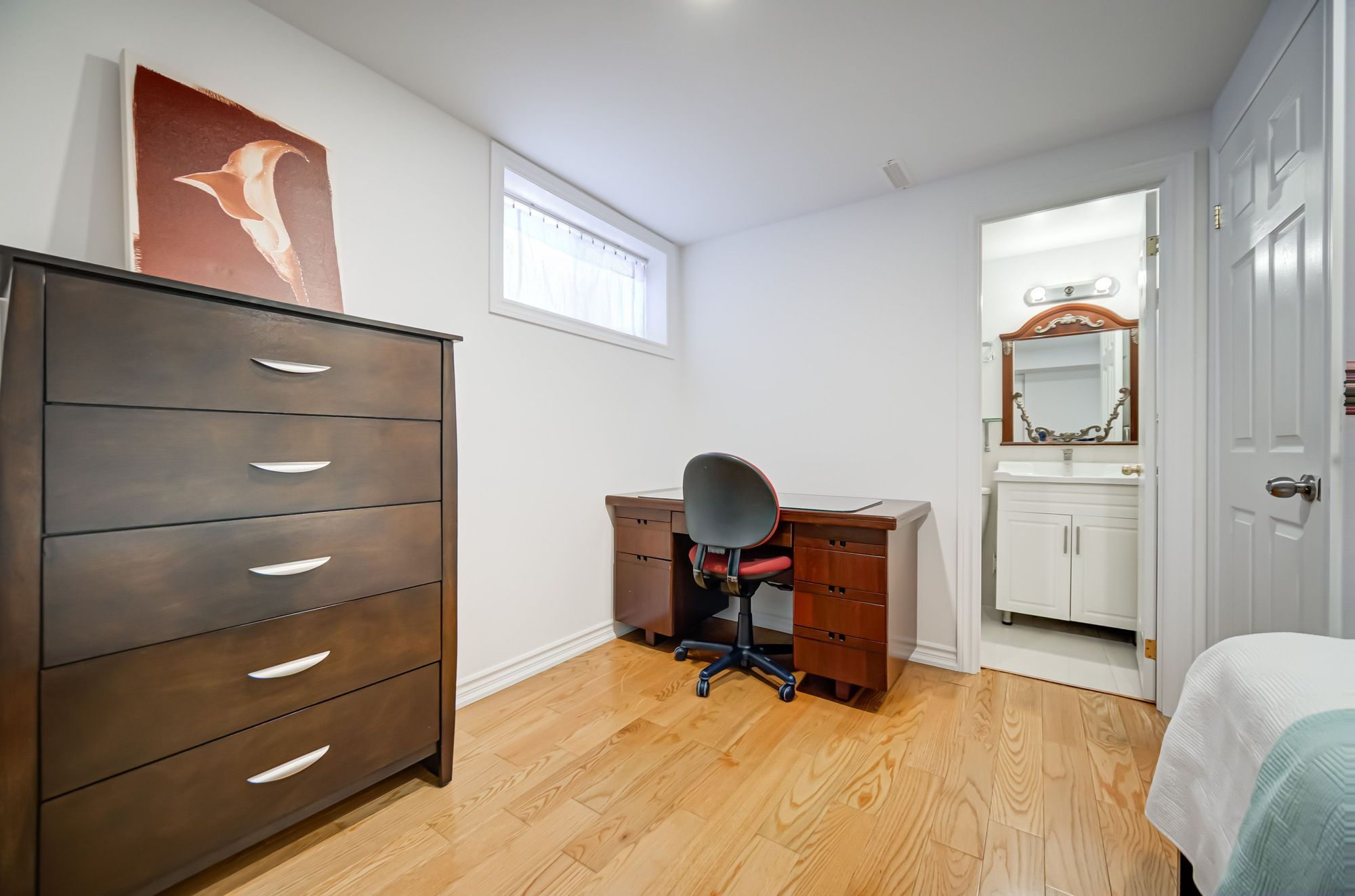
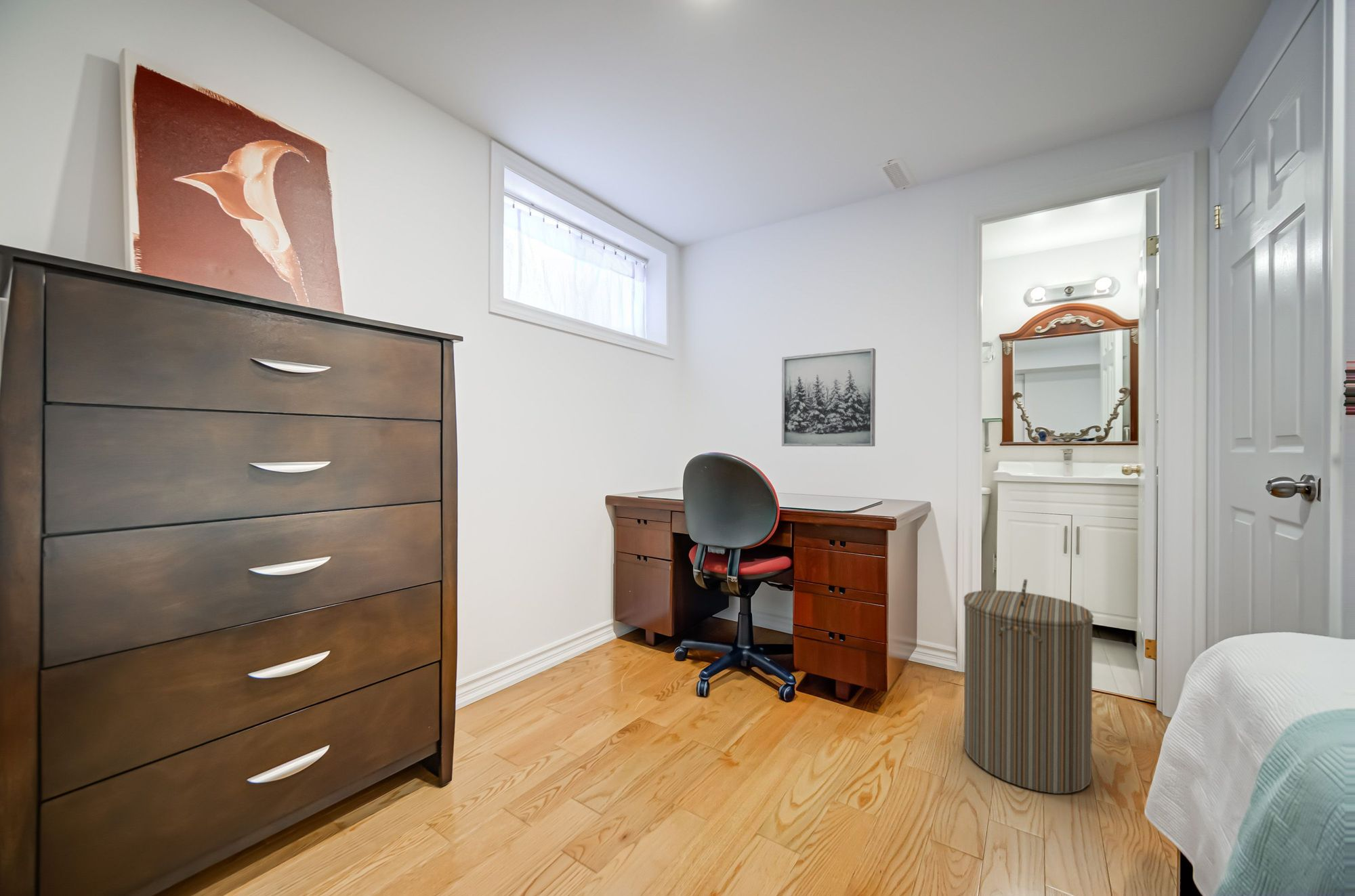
+ wall art (826, 400)
+ laundry hamper (1024, 669)
